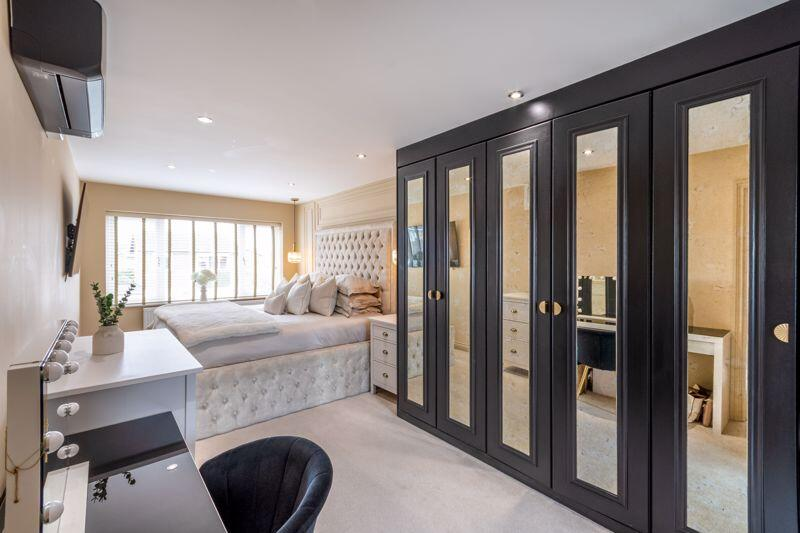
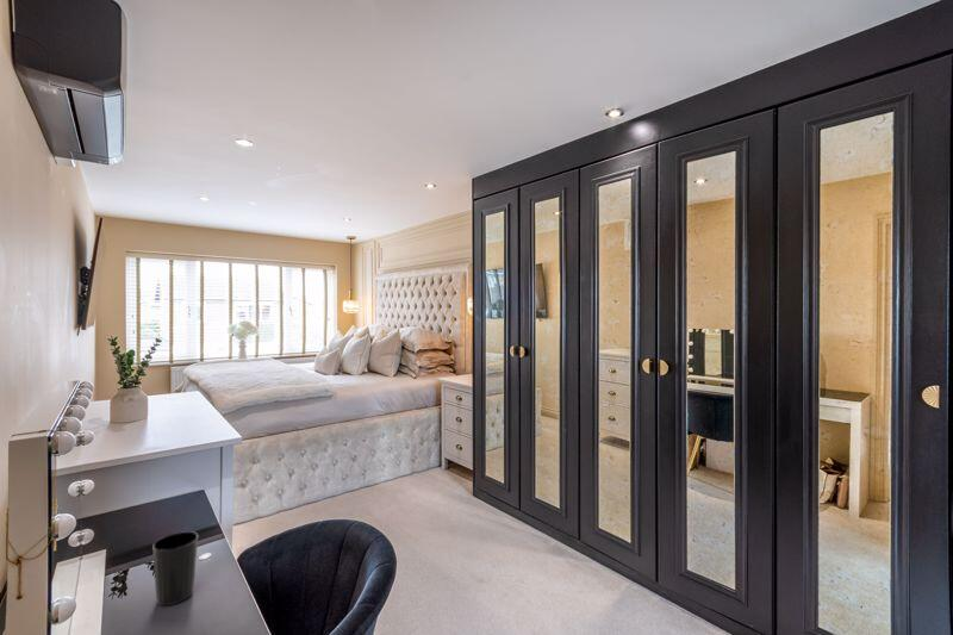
+ cup (175, 568)
